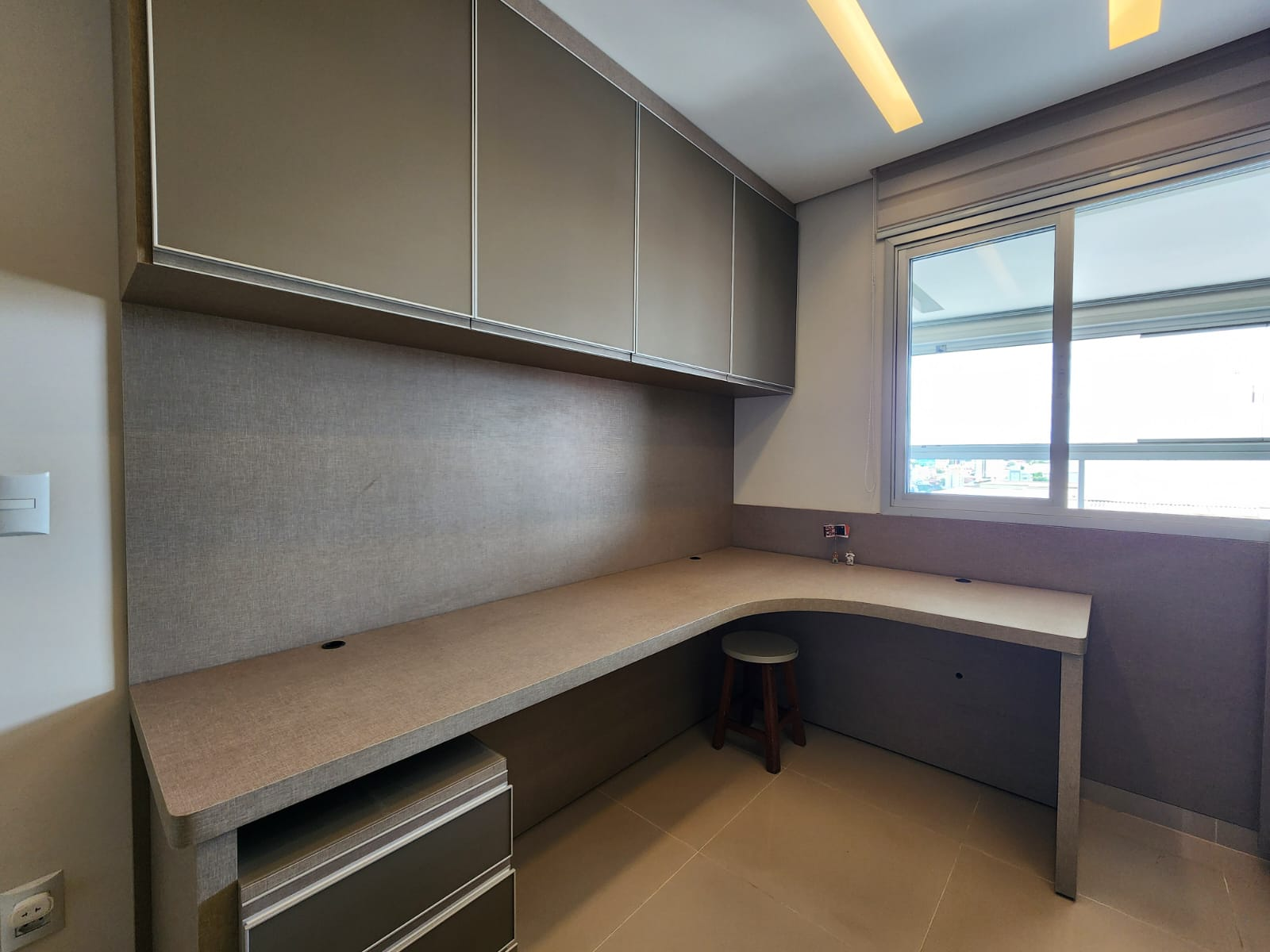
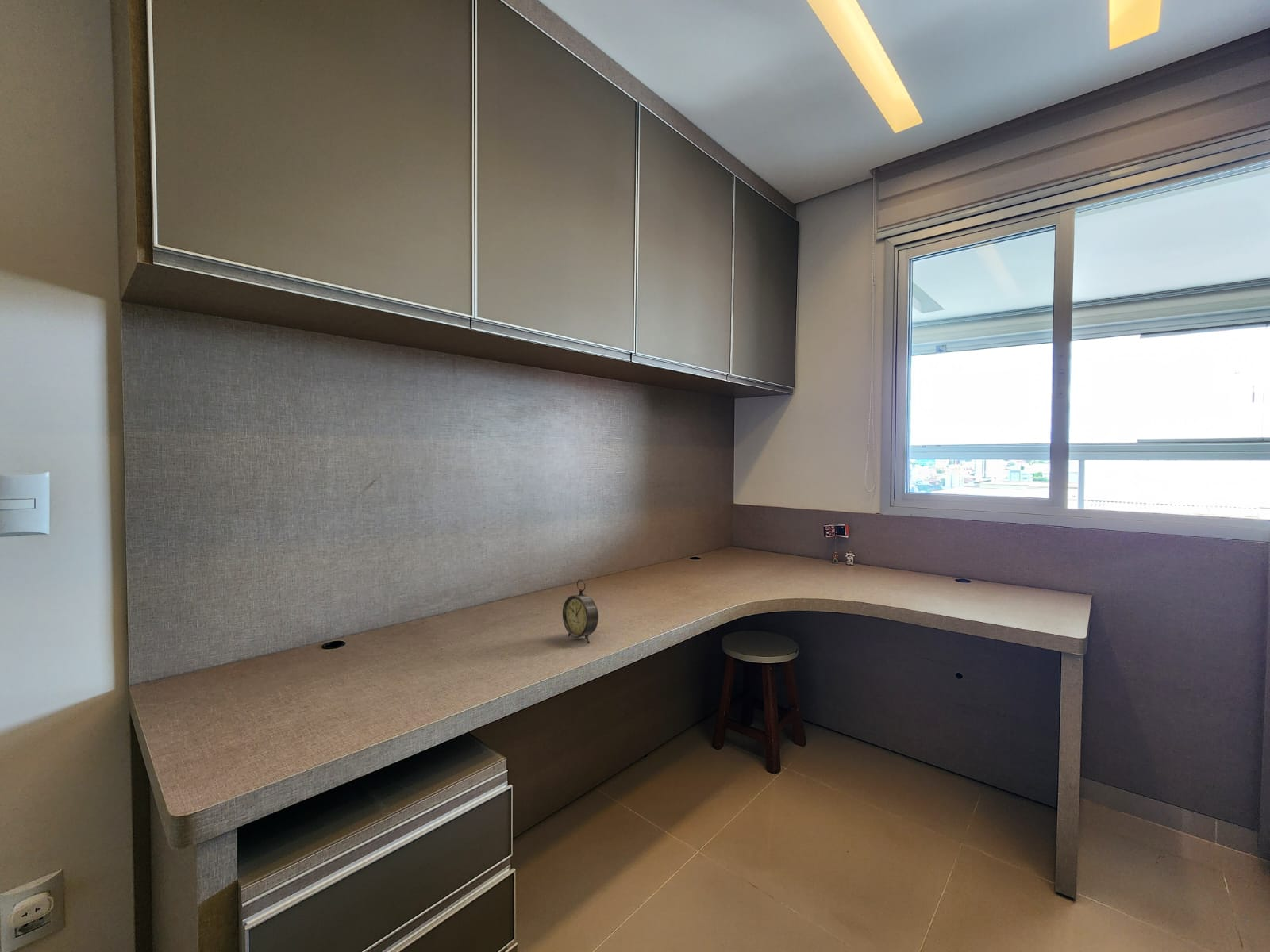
+ alarm clock (581, 608)
